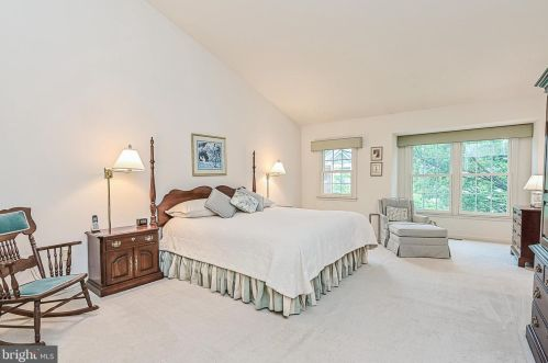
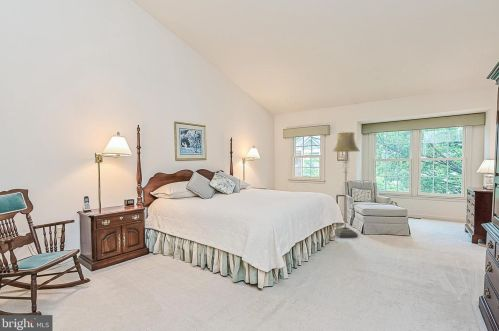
+ floor lamp (345, 184)
